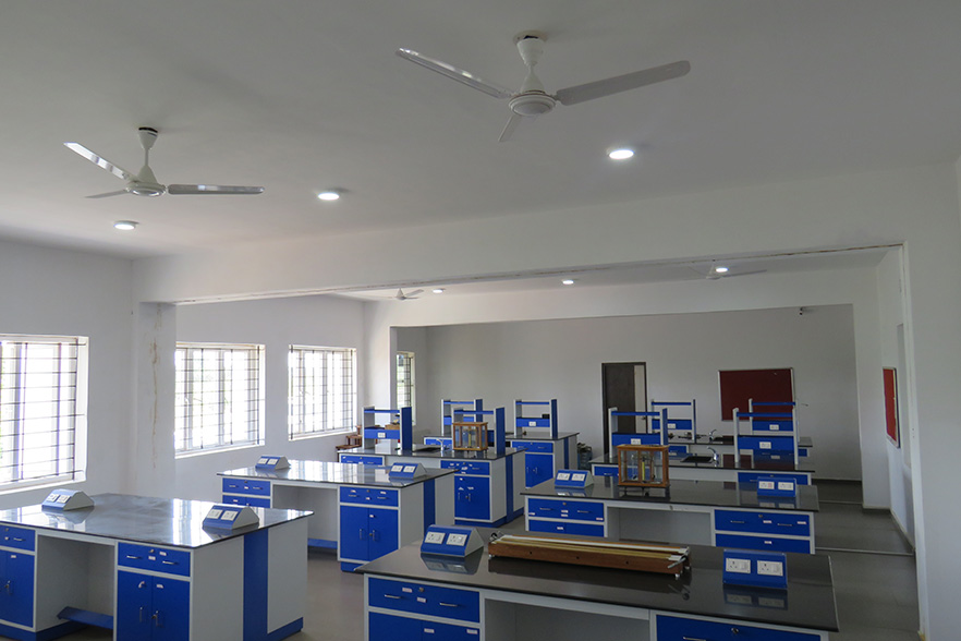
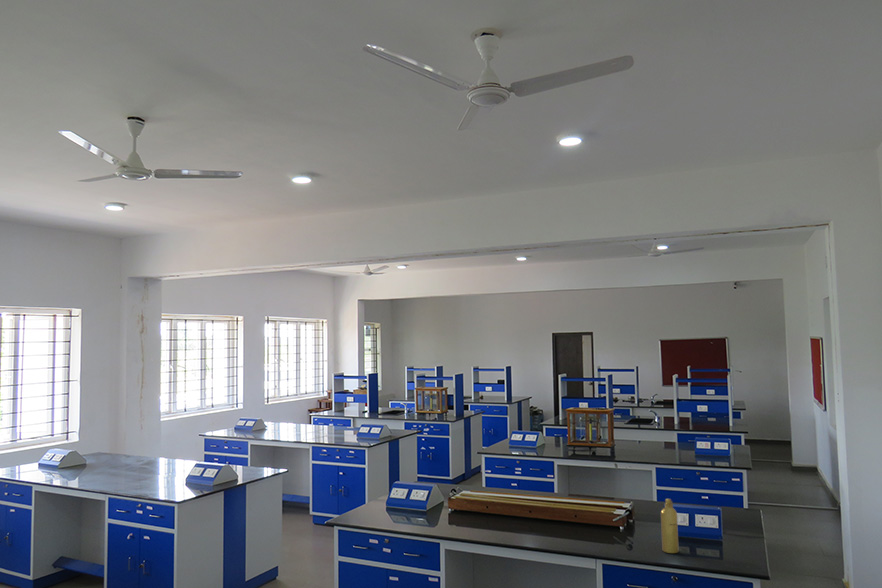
+ perfume bottle (669, 524)
